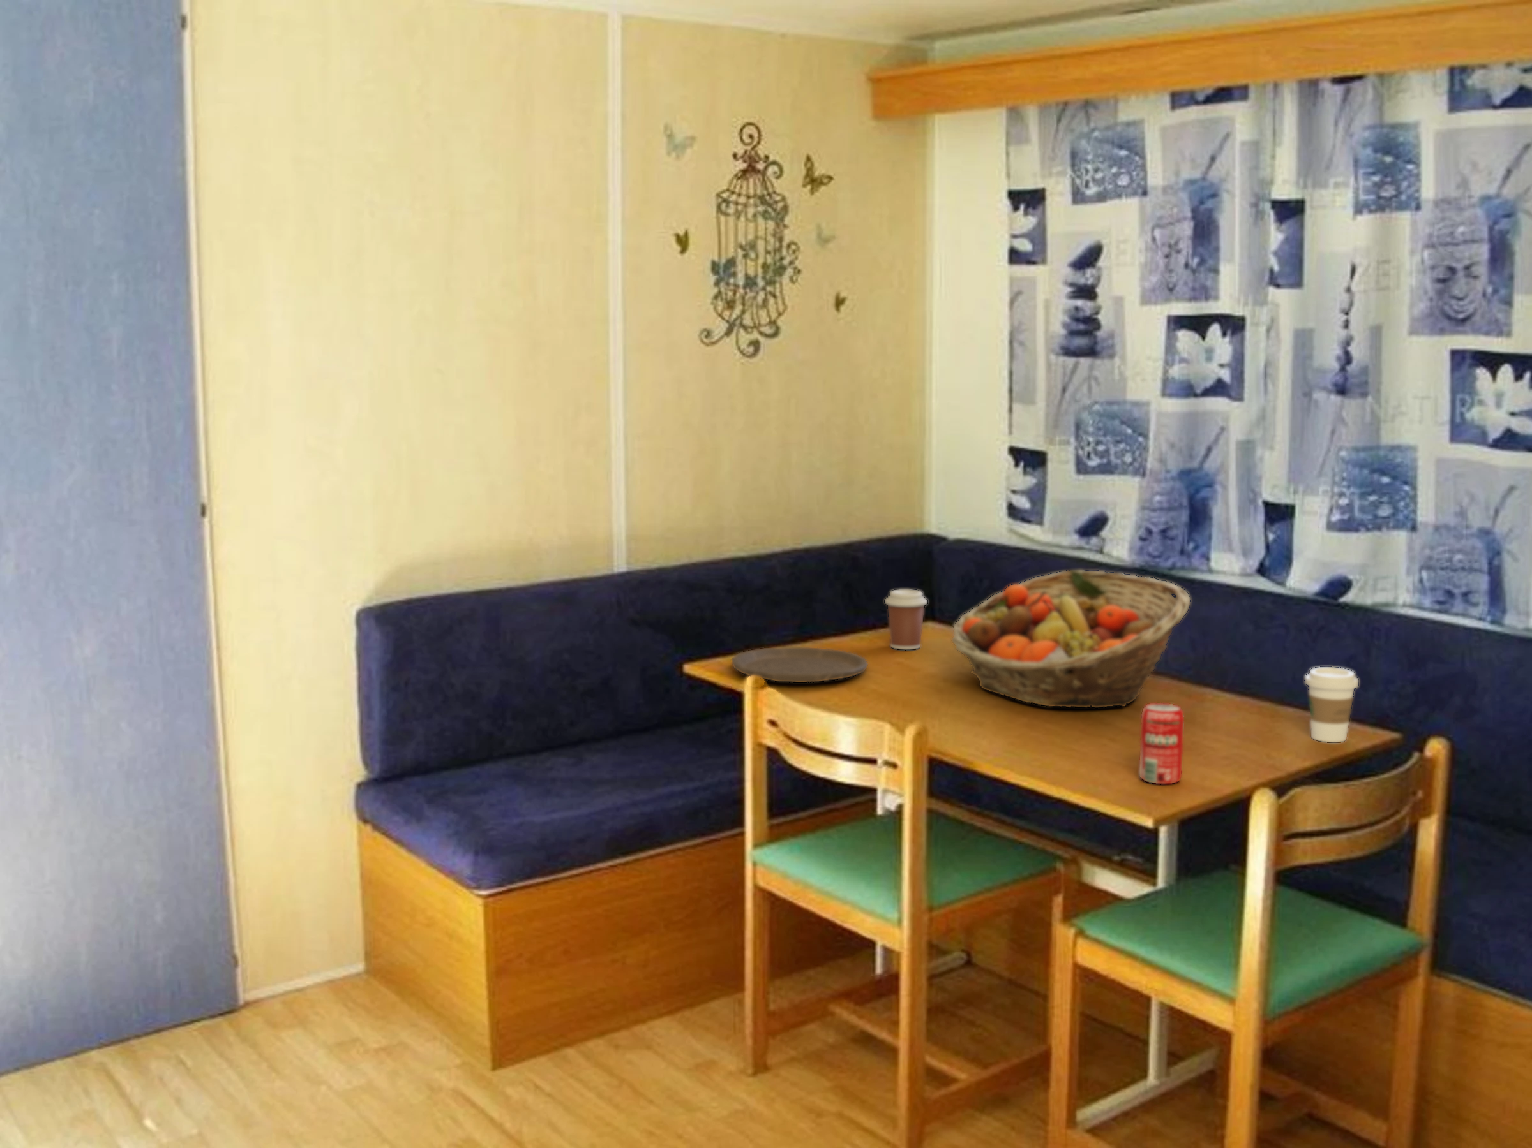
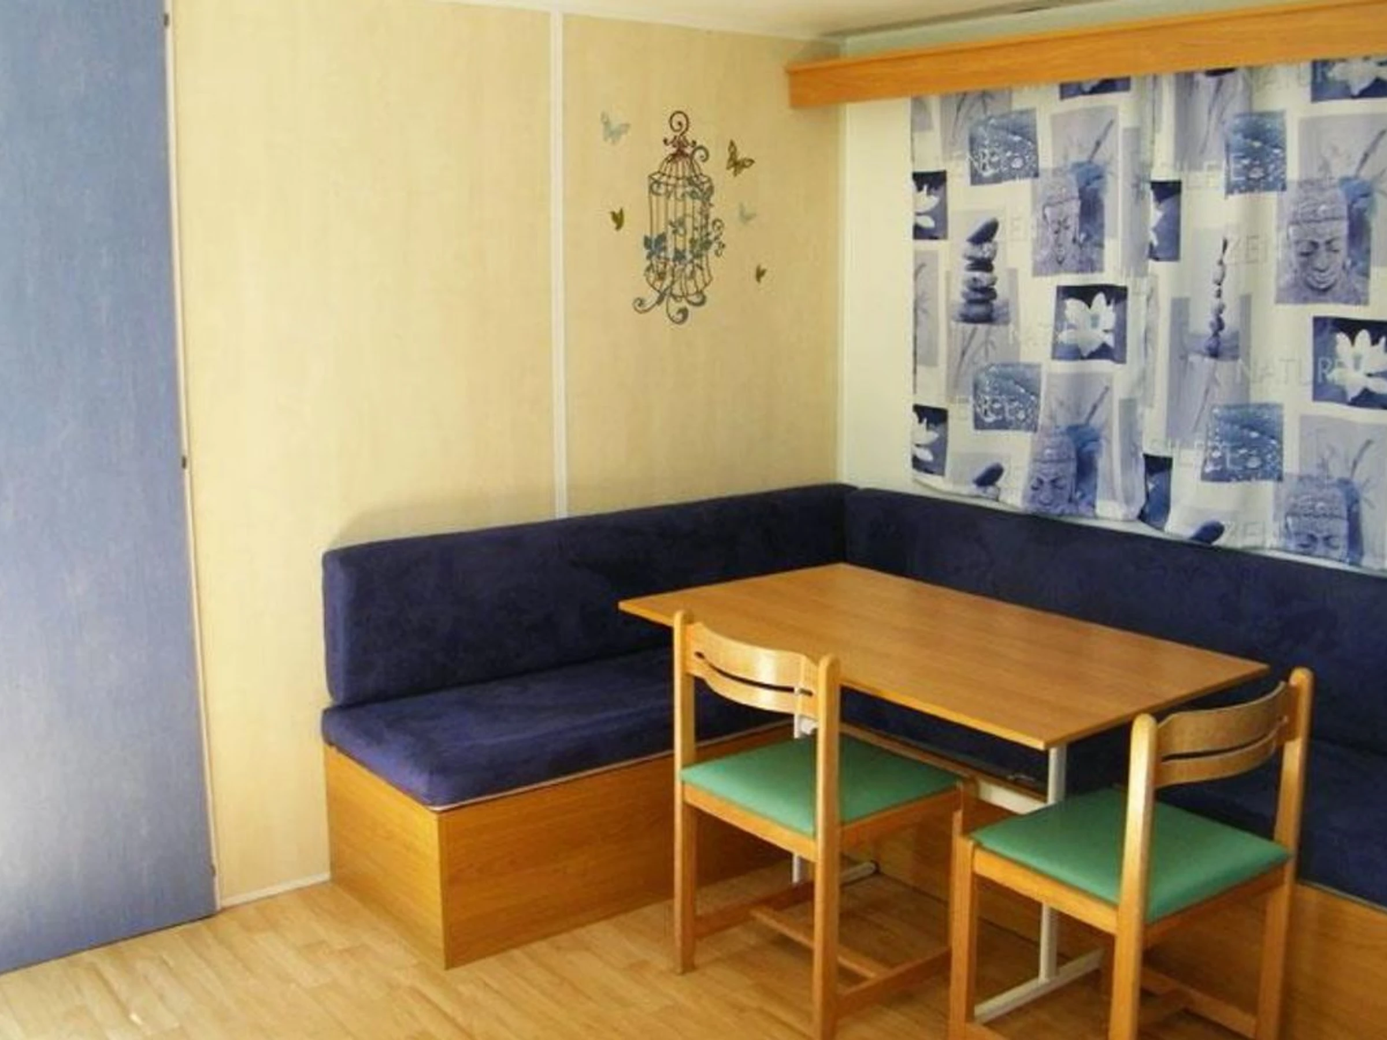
- beverage can (1162, 743)
- coffee cup (906, 620)
- fruit basket (1068, 636)
- coffee cup (1331, 704)
- plate (800, 666)
